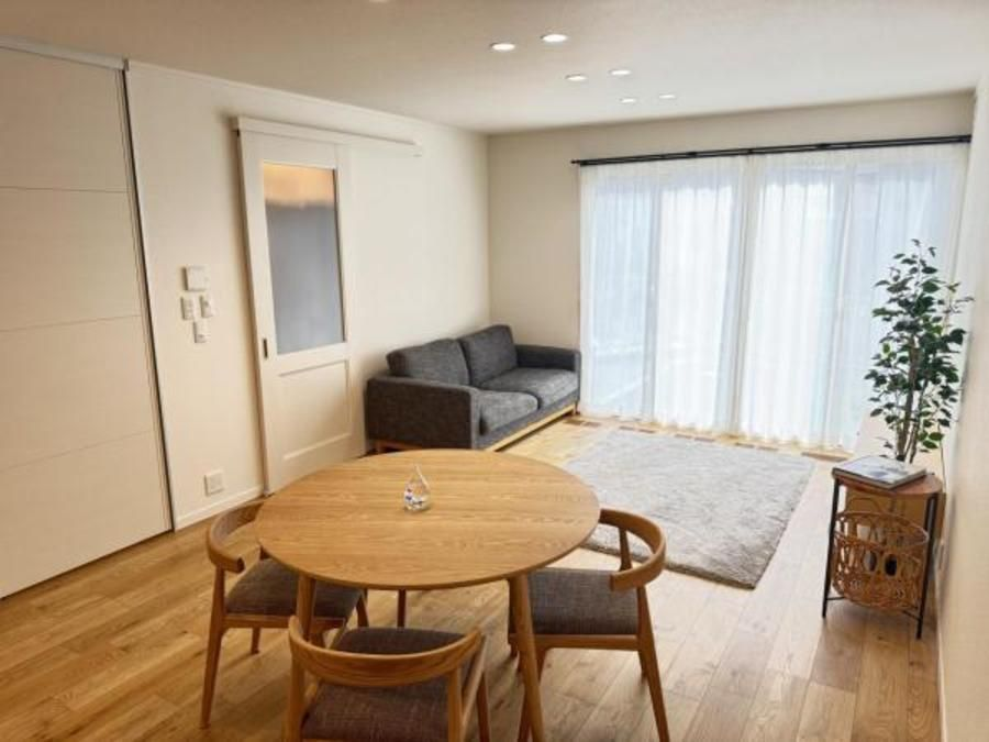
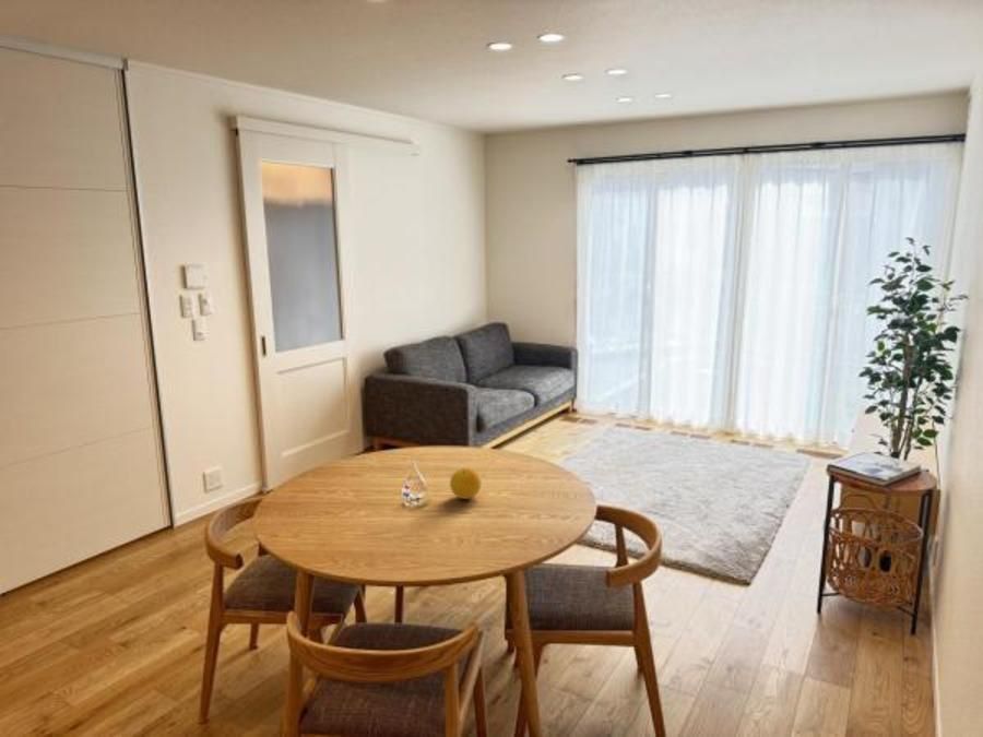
+ fruit (465, 483)
